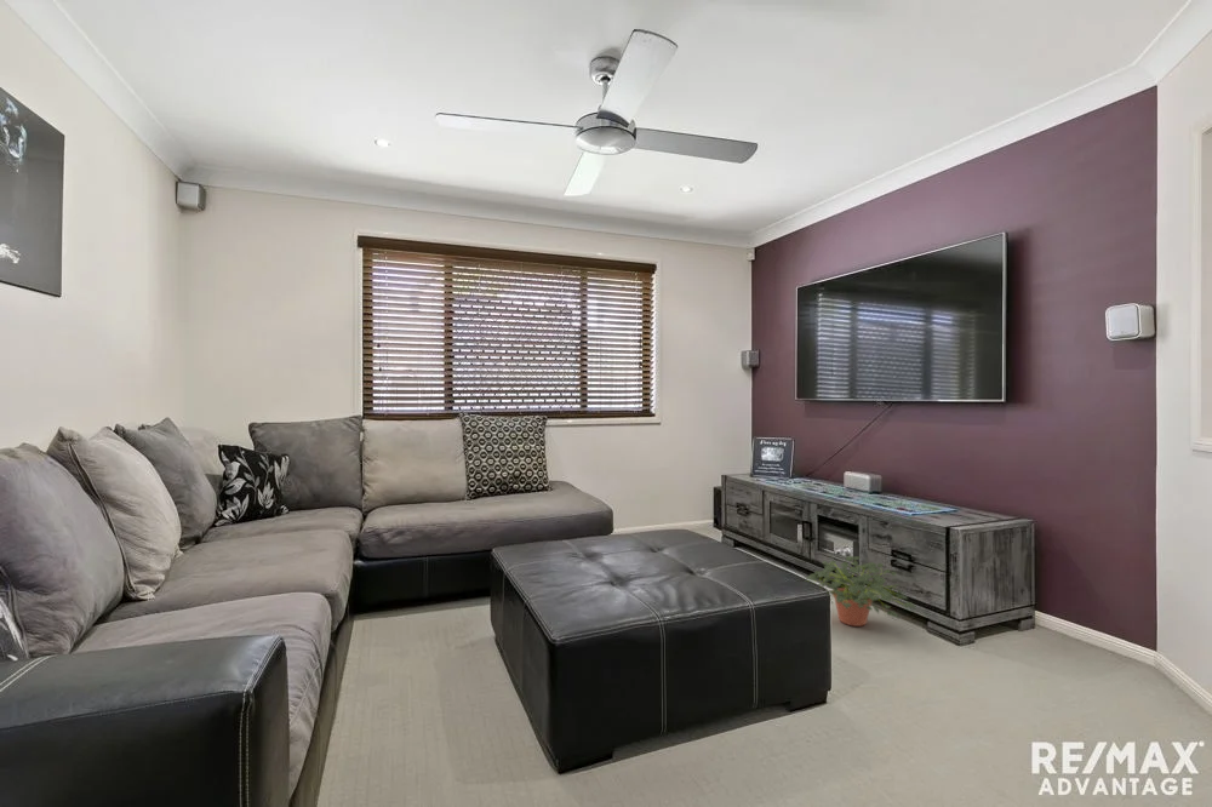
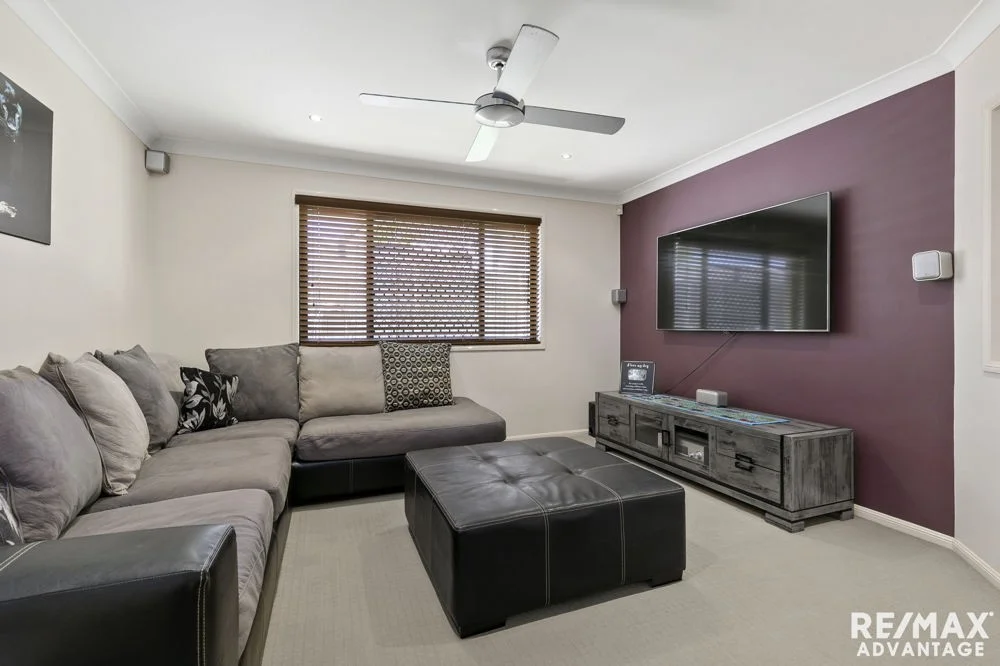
- potted plant (859, 595)
